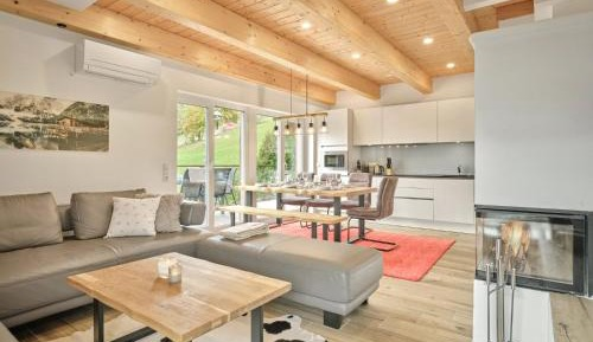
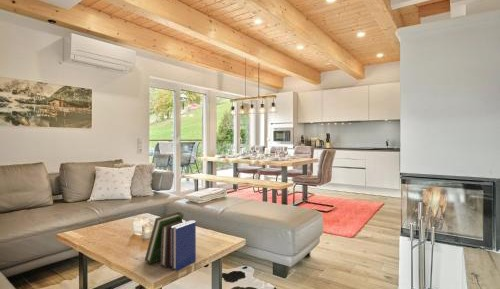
+ book (169, 237)
